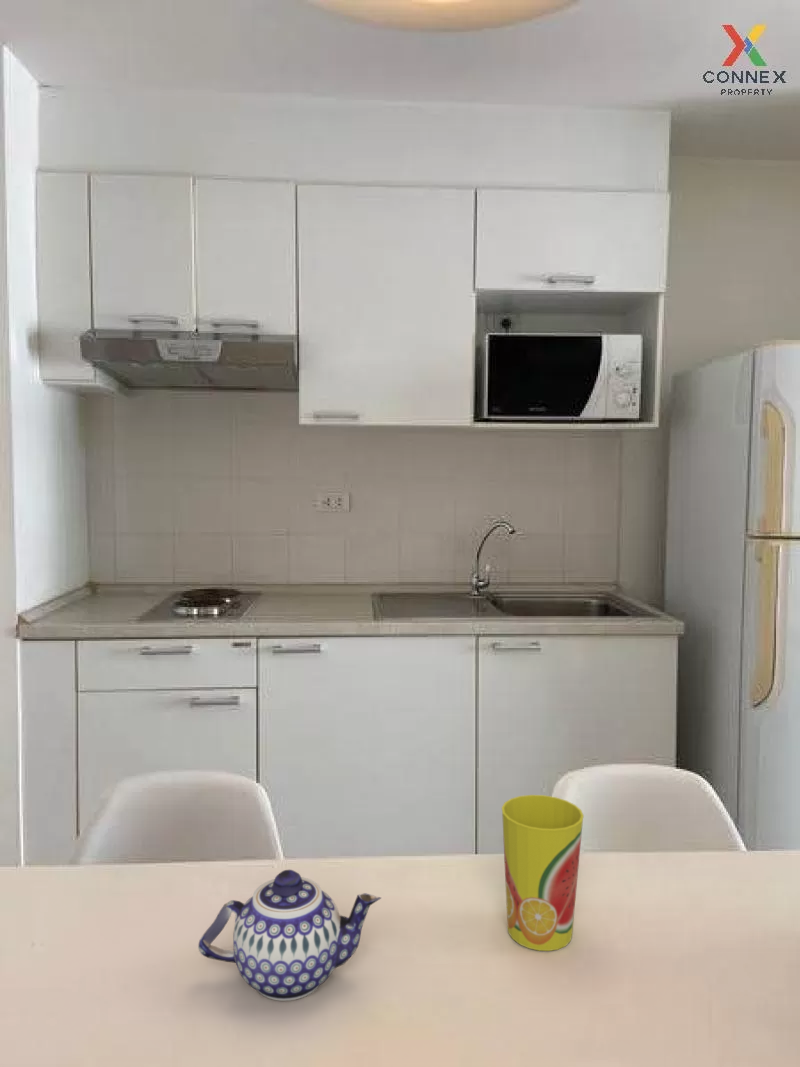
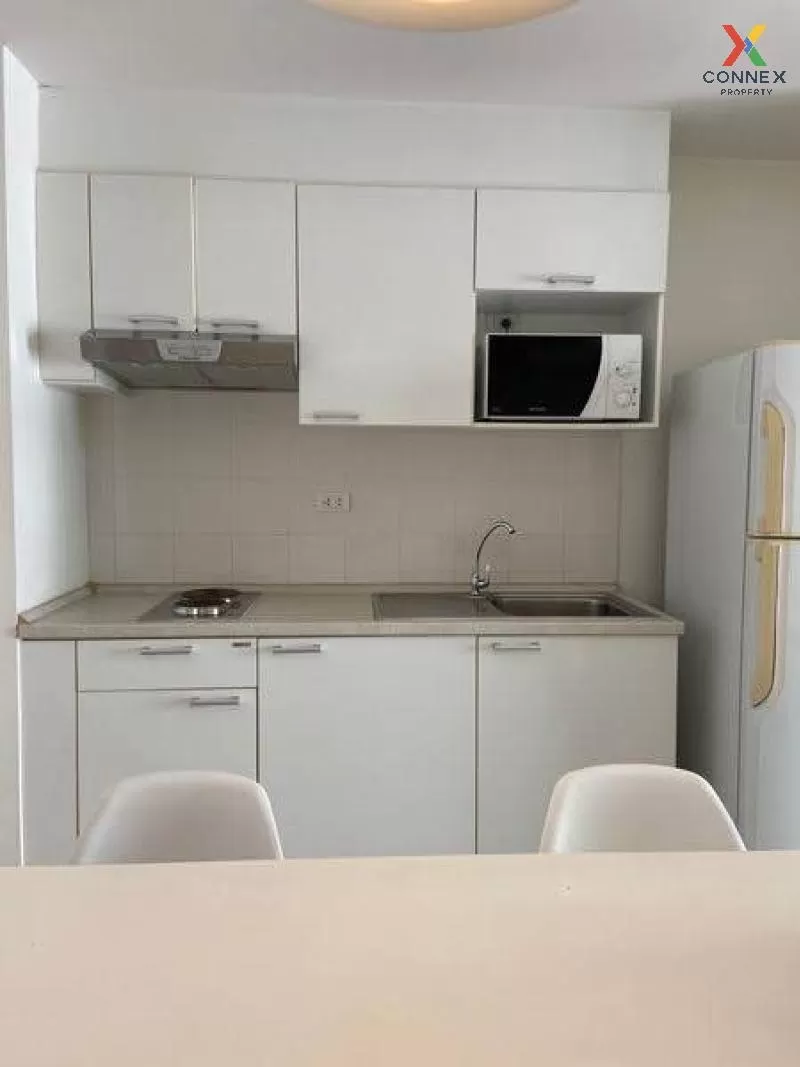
- teapot (290, 925)
- cup (540, 871)
